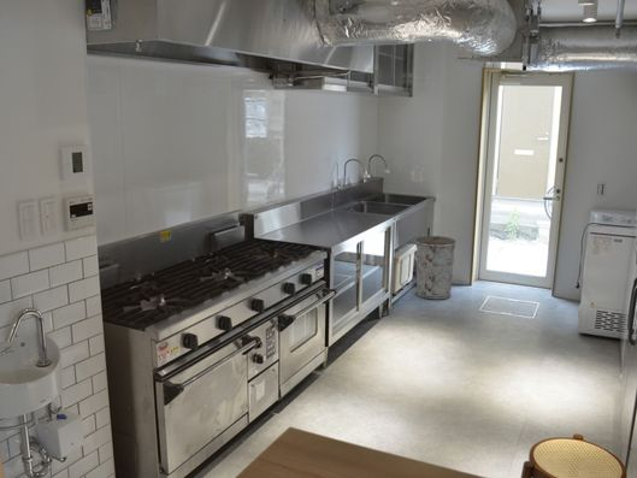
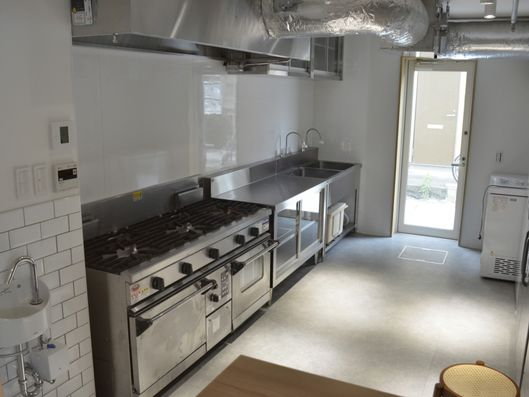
- trash can (435, 265)
